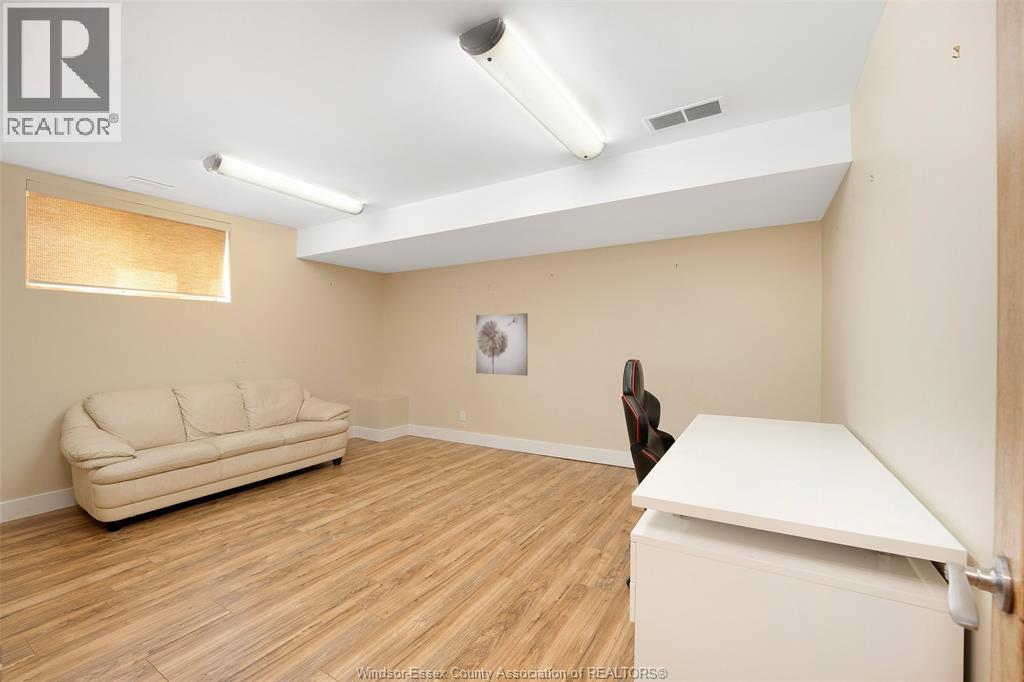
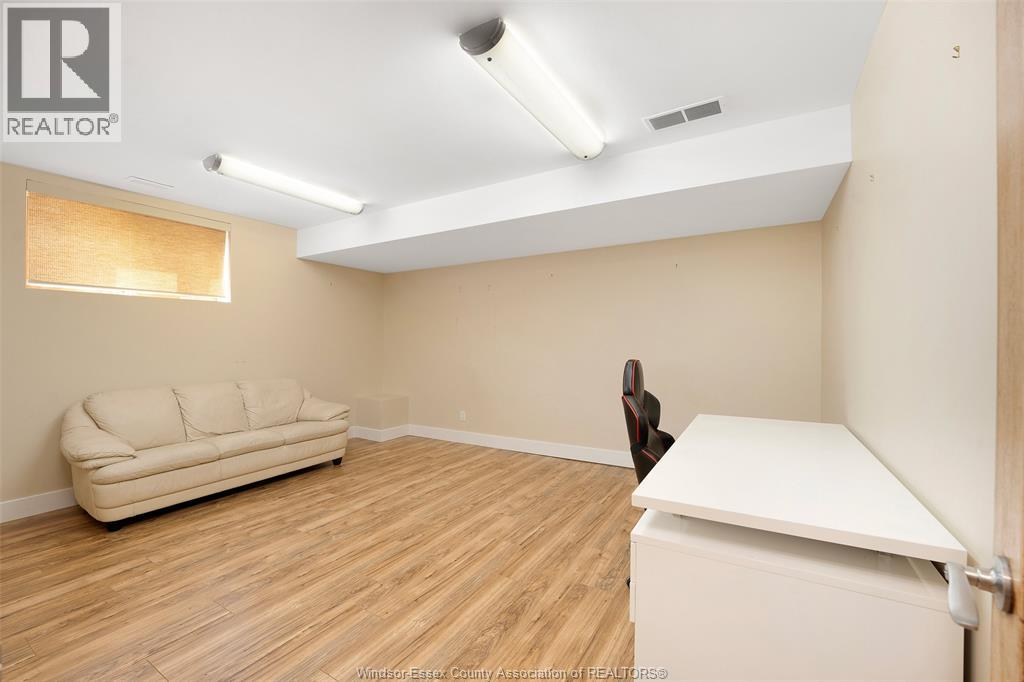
- wall art (500, 344)
